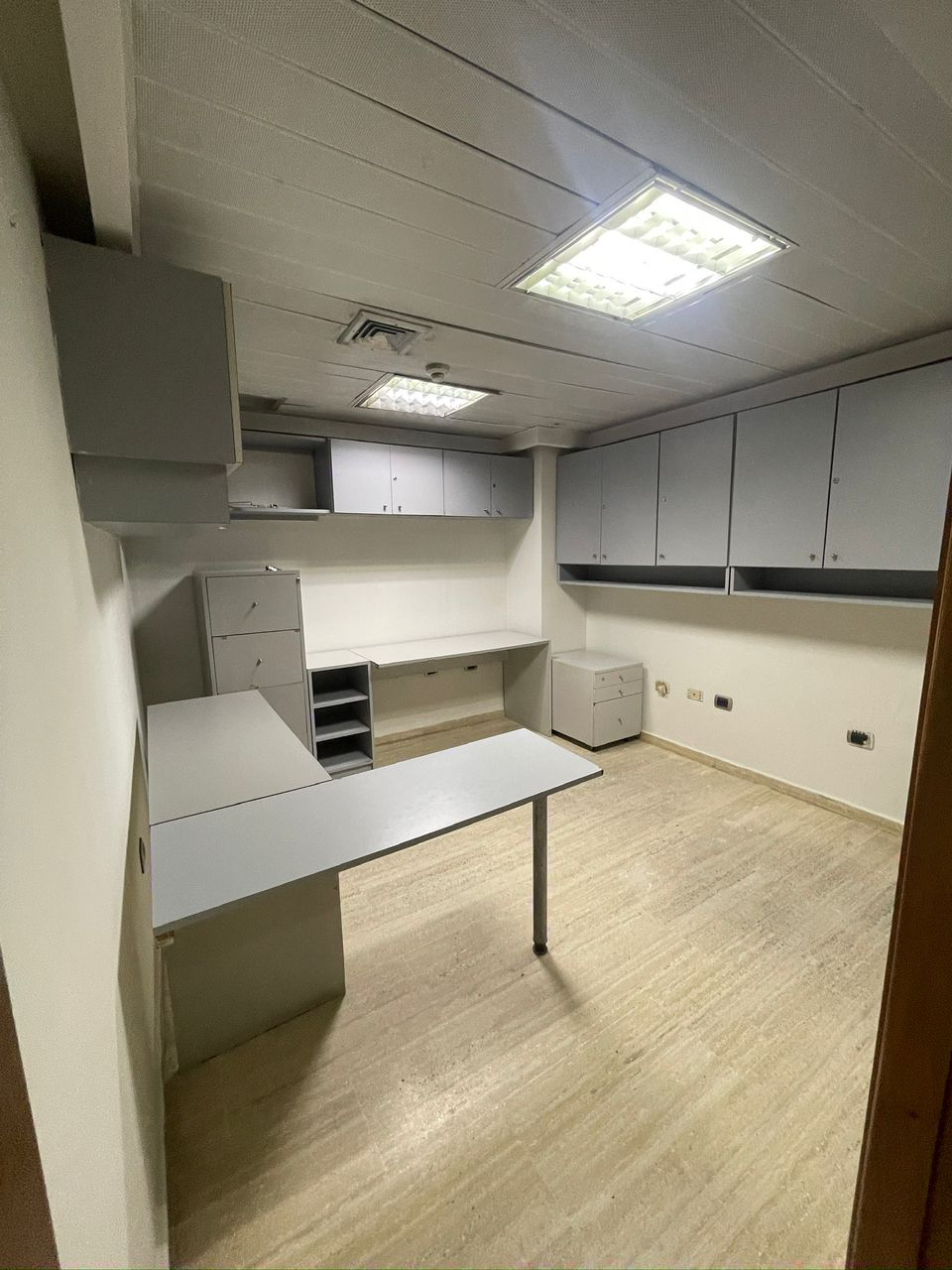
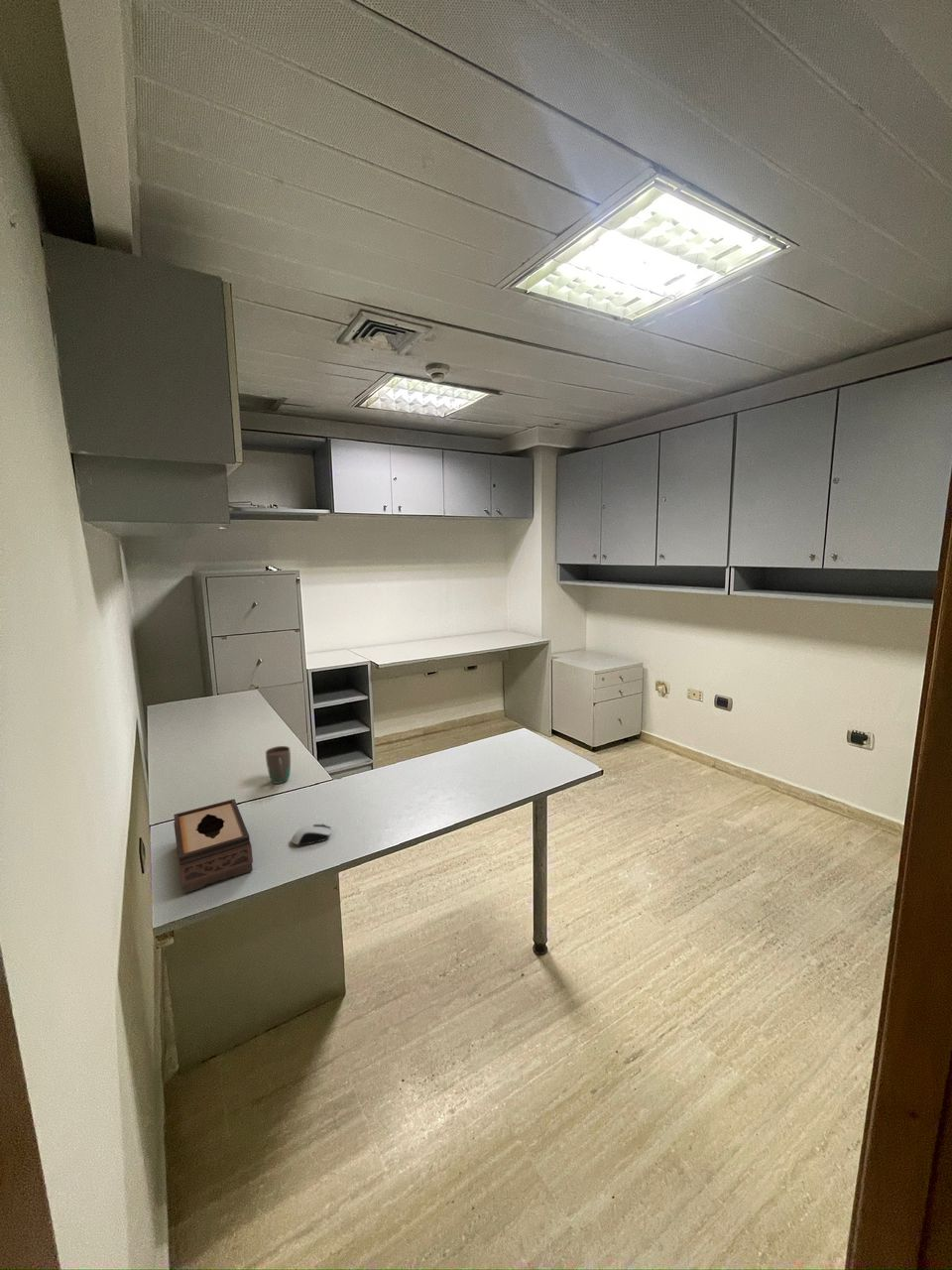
+ computer mouse (310, 831)
+ mug (279, 767)
+ tissue box (211, 841)
